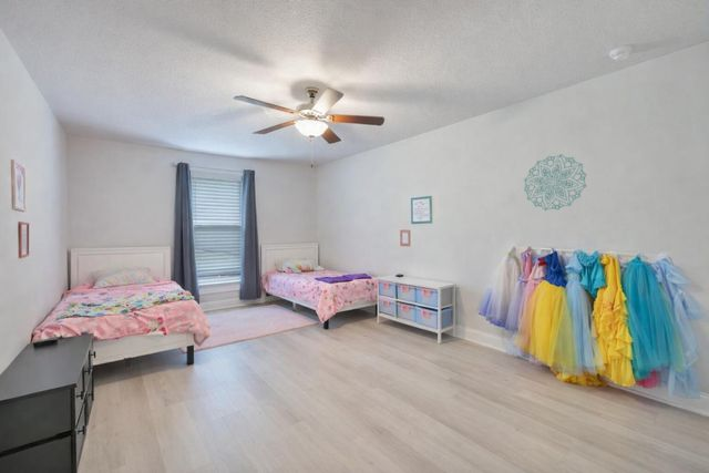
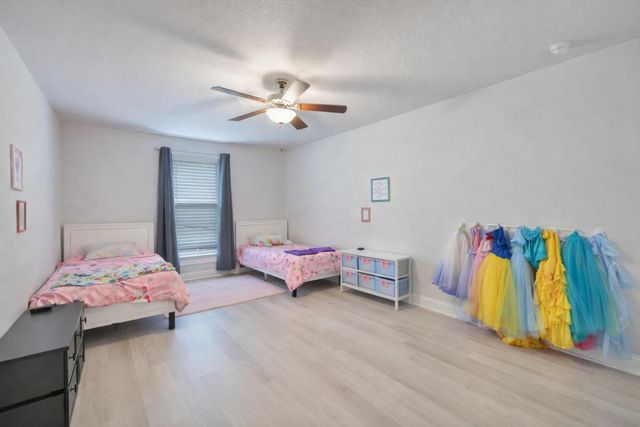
- wall decoration (553, 183)
